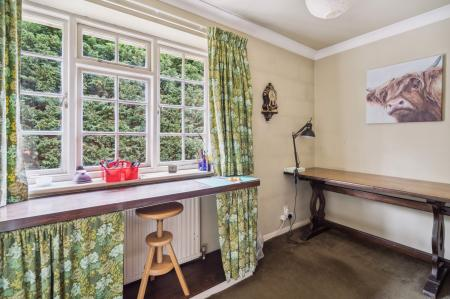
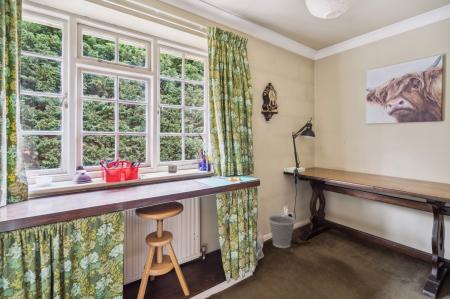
+ wastebasket (281, 231)
